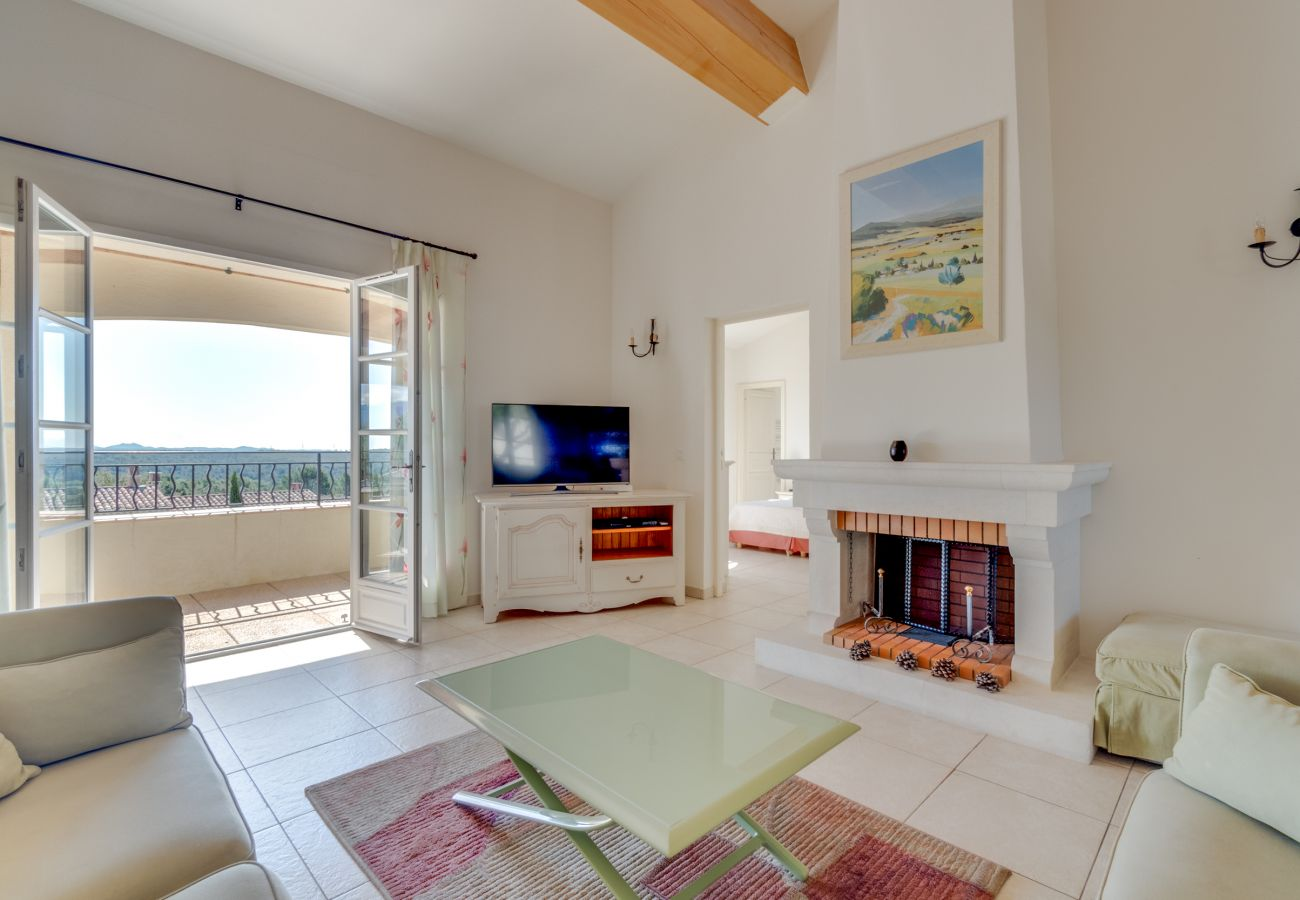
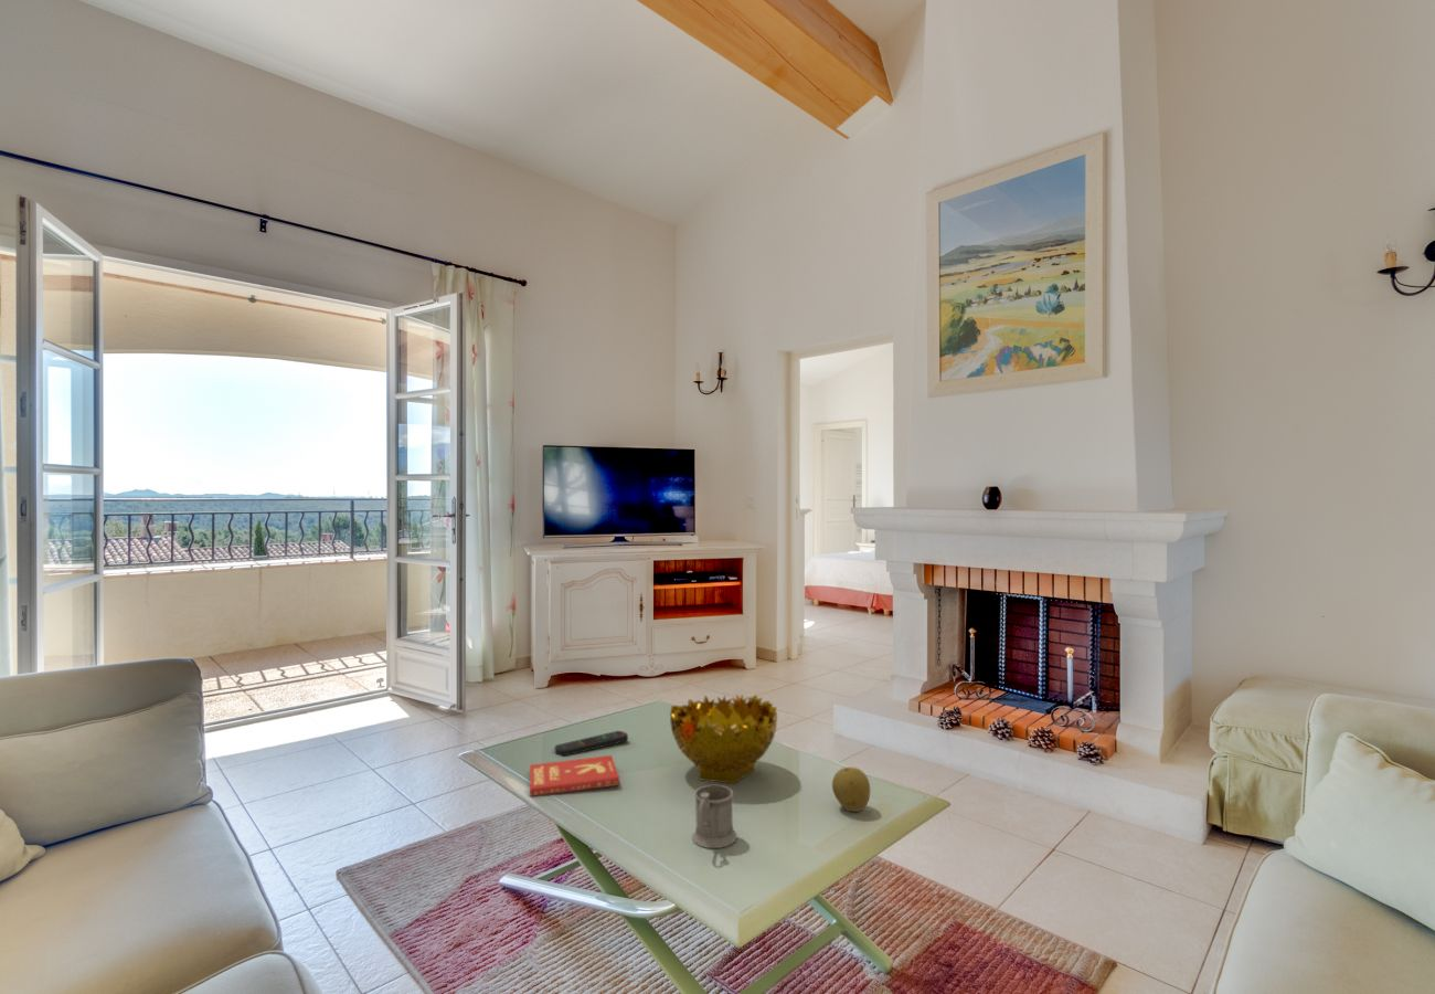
+ fruit (851, 787)
+ mug (711, 814)
+ remote control (592, 742)
+ book (573, 774)
+ decorative bowl (723, 737)
